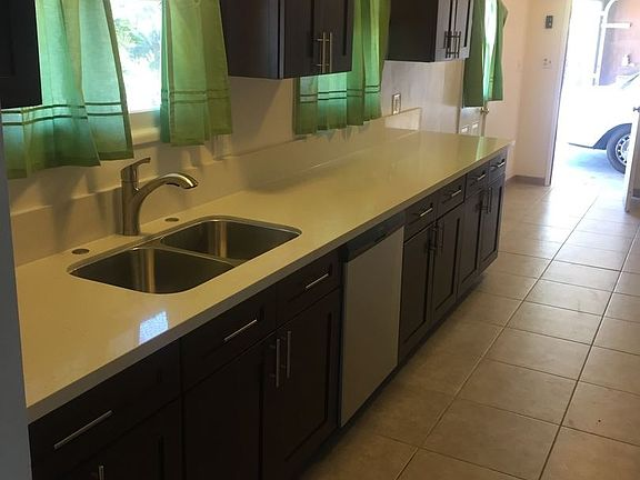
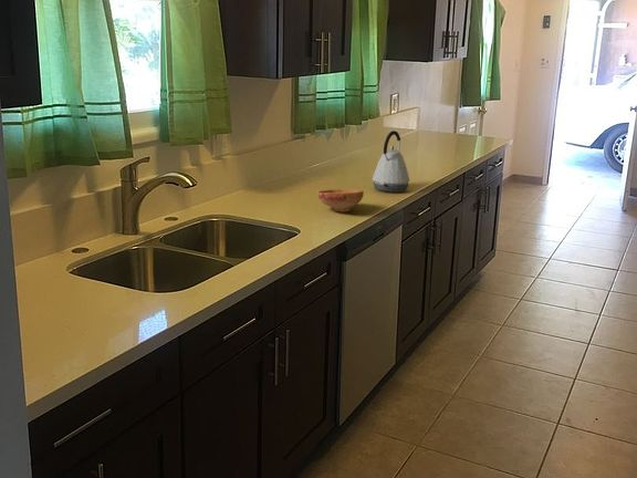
+ bowl (340, 199)
+ kettle (391, 160)
